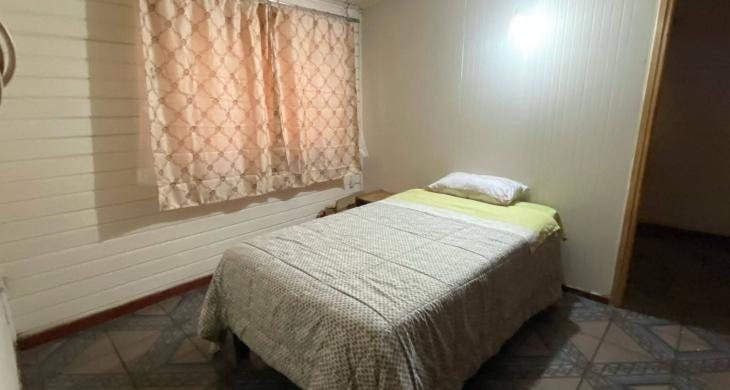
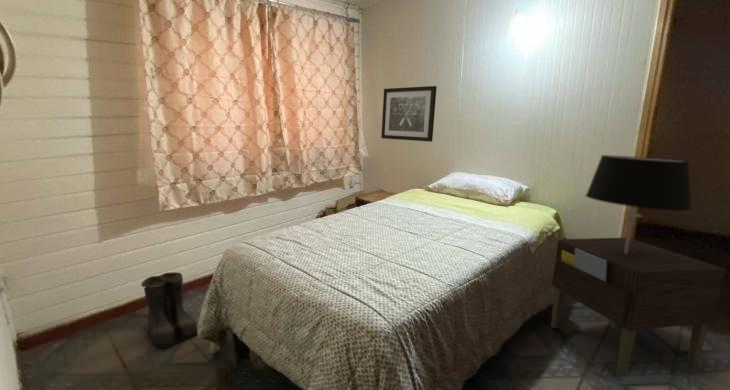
+ wall art (407, 114)
+ boots (169, 306)
+ table lamp (634, 206)
+ nightstand (622, 299)
